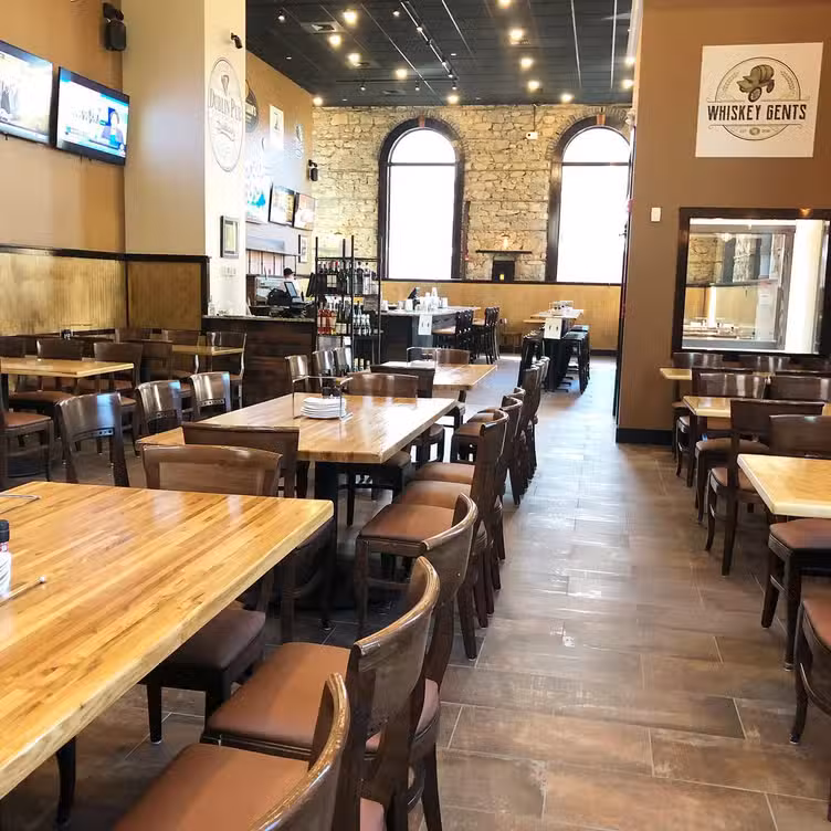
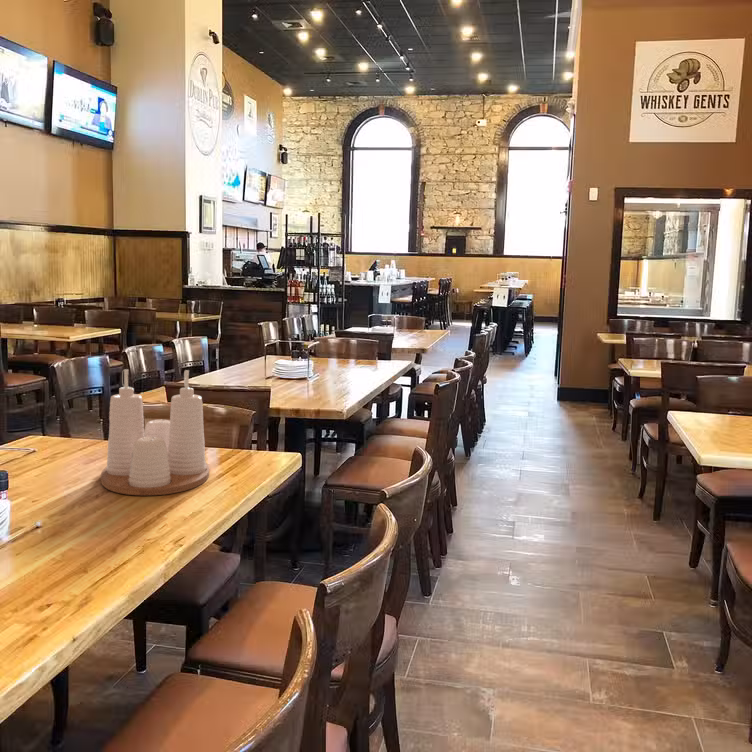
+ condiment set (156, 423)
